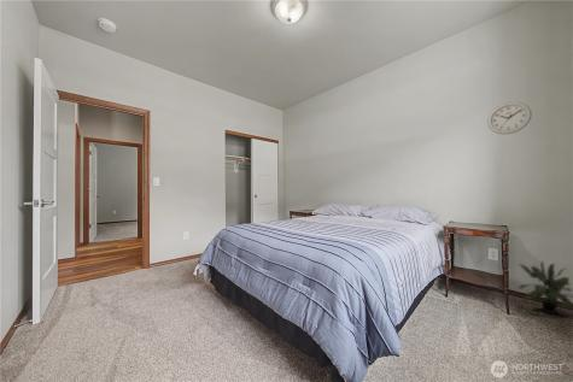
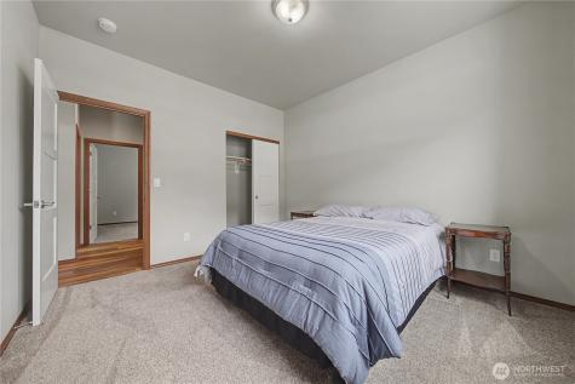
- wall clock (508, 118)
- potted plant (548, 288)
